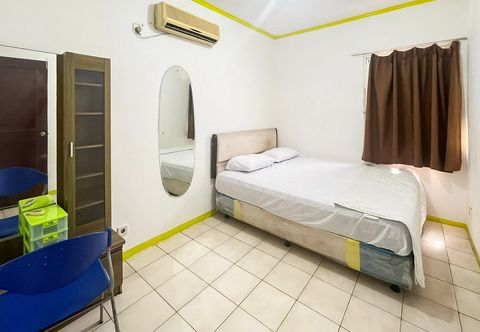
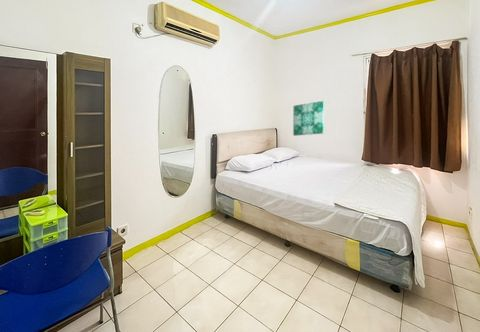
+ wall art (308, 119)
